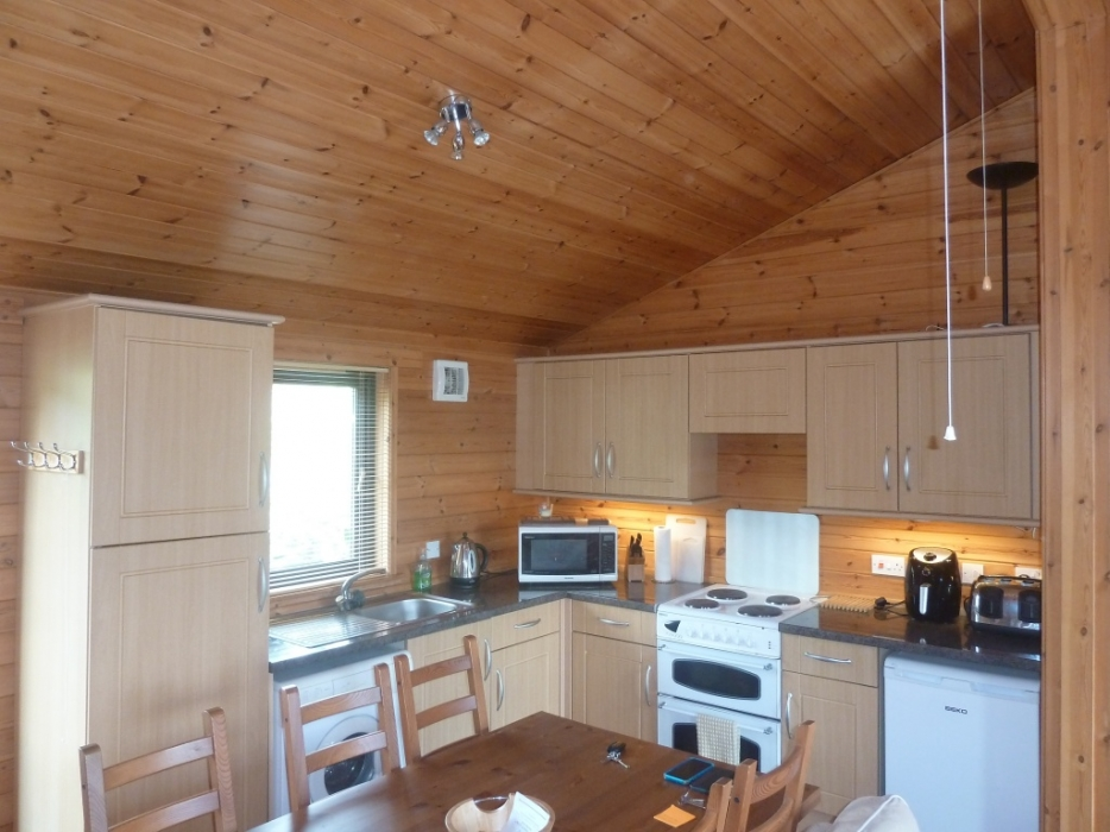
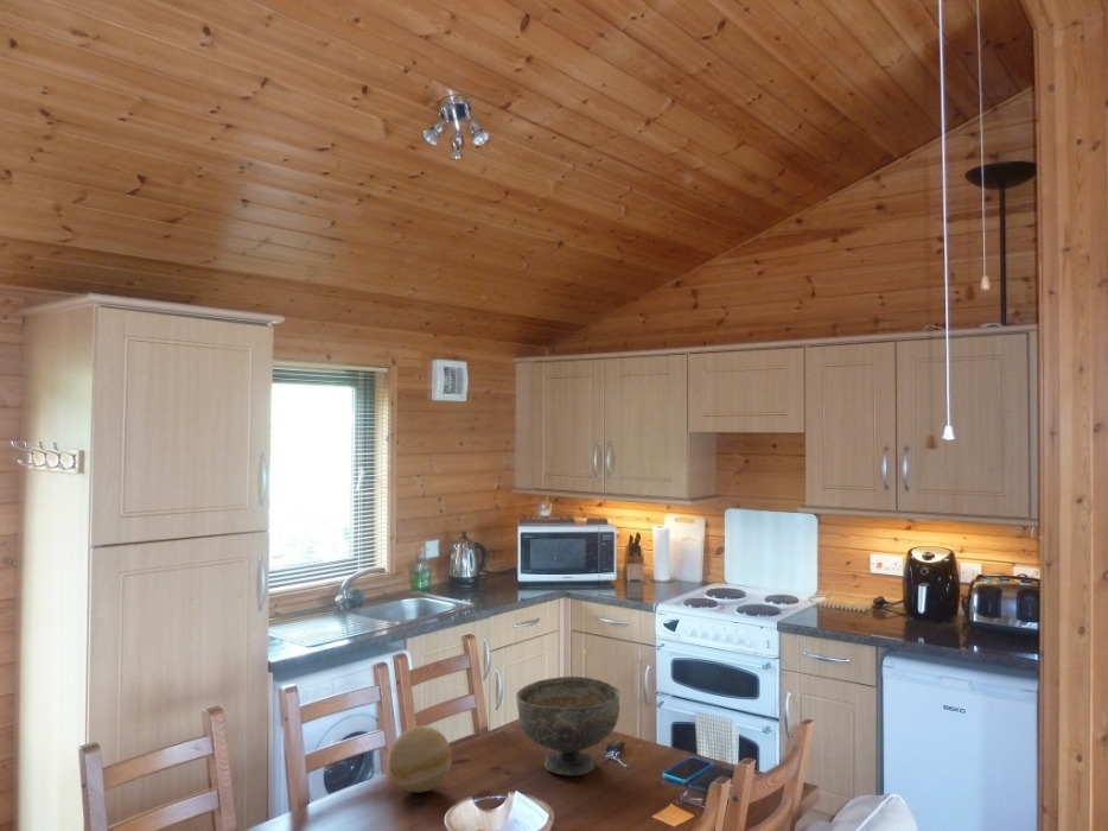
+ decorative ball (420, 759)
+ decorative bowl (568, 728)
